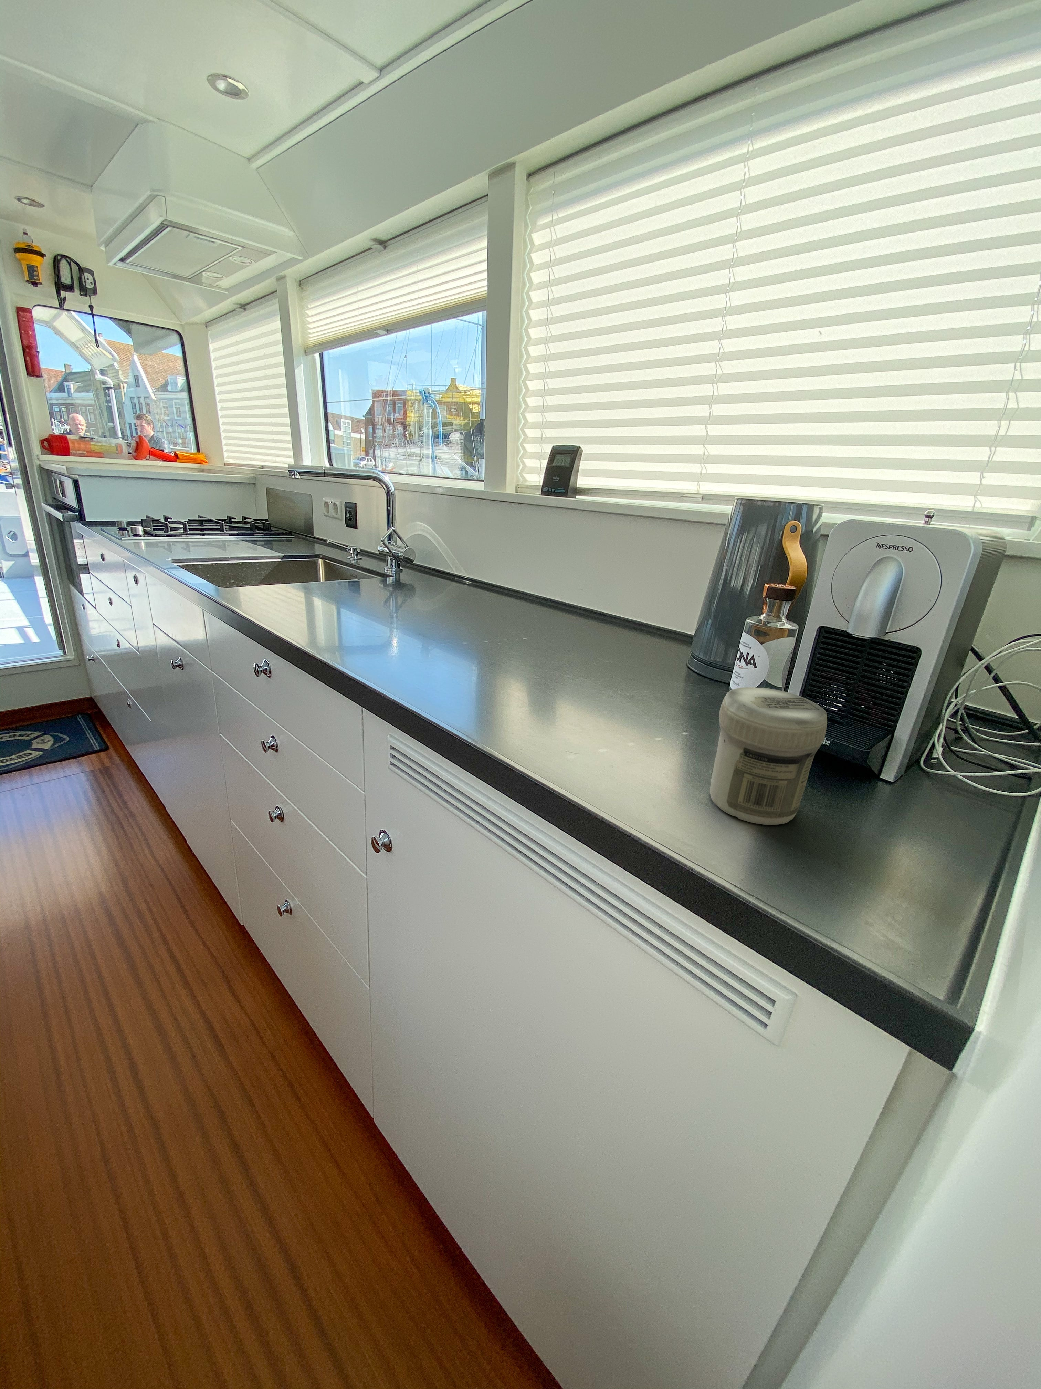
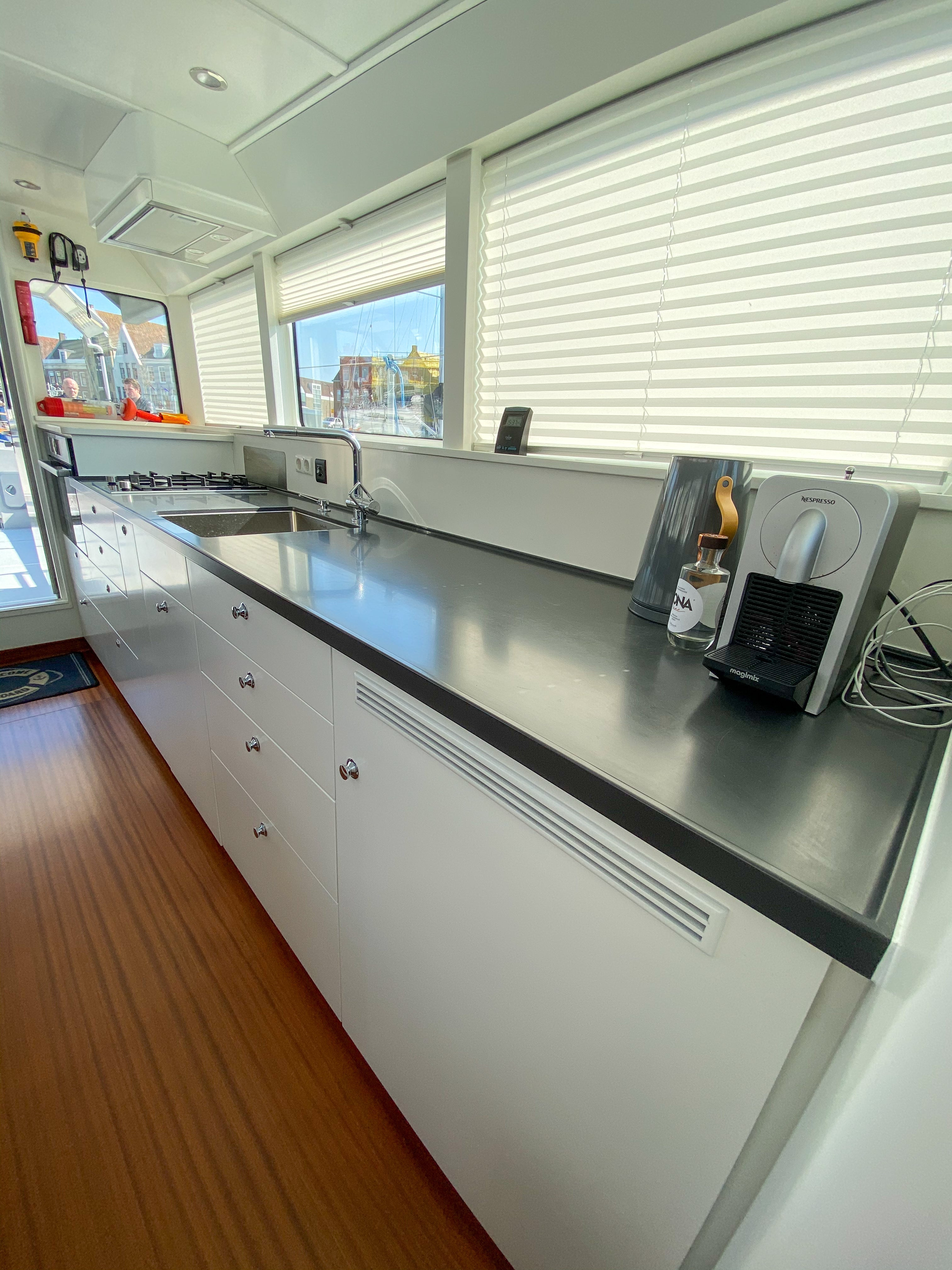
- jar (763, 754)
